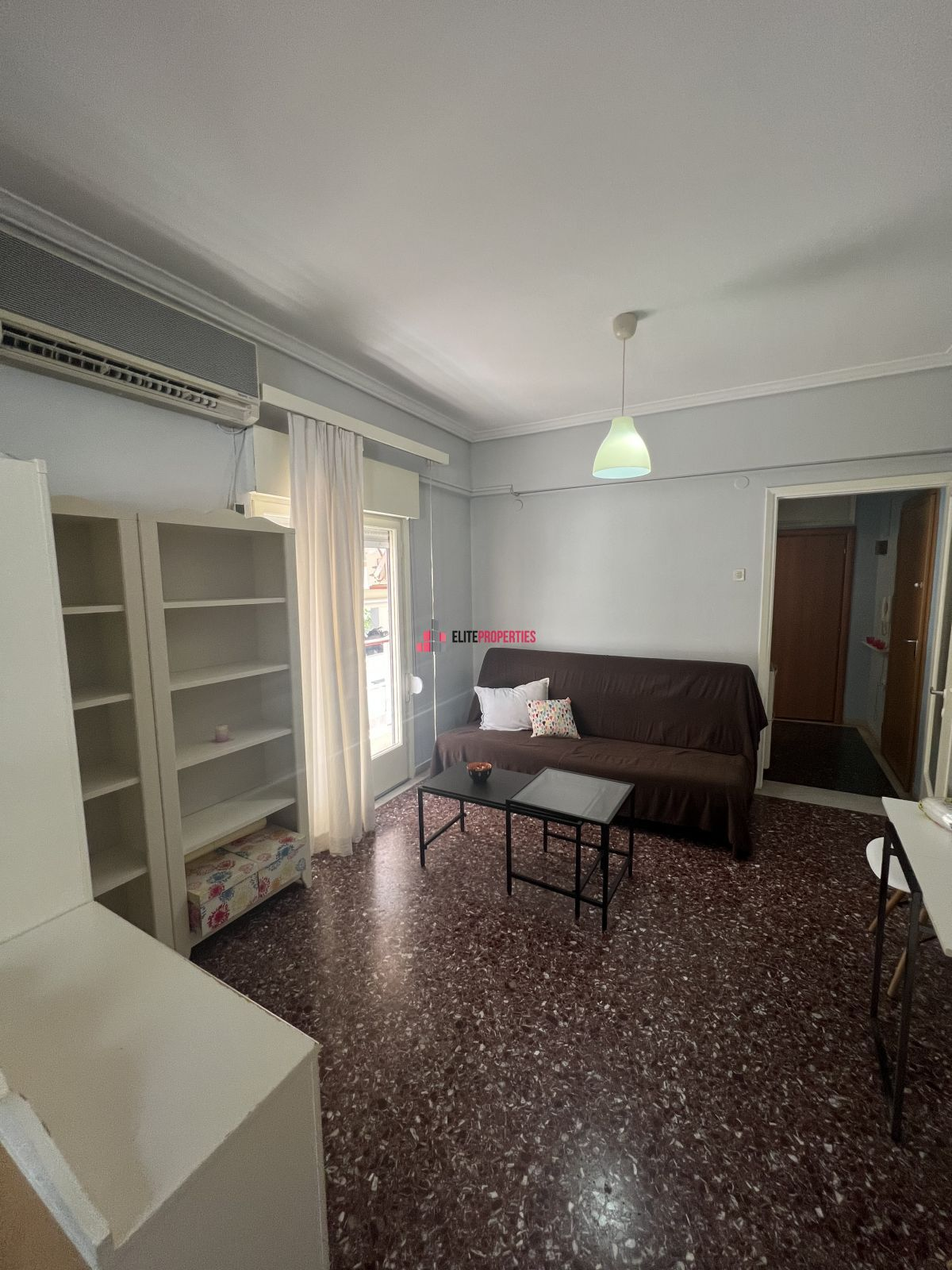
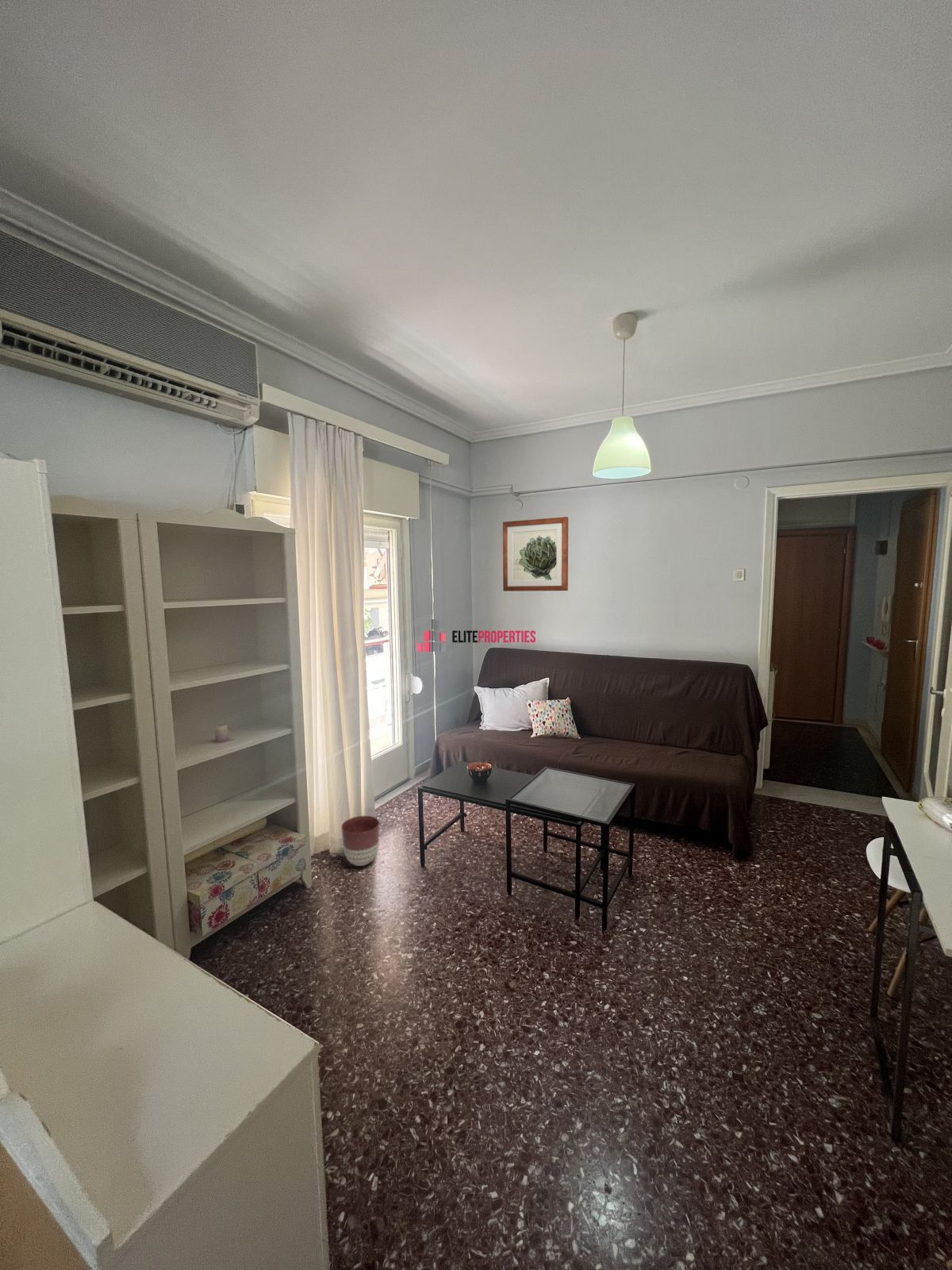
+ wall art (534, 555)
+ planter (361, 843)
